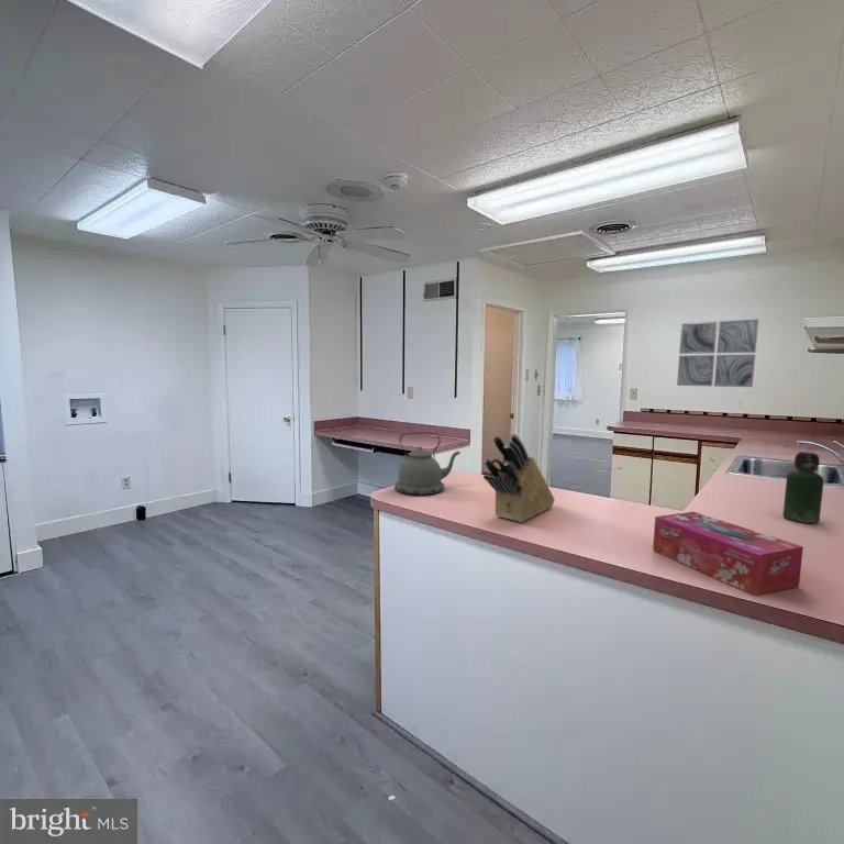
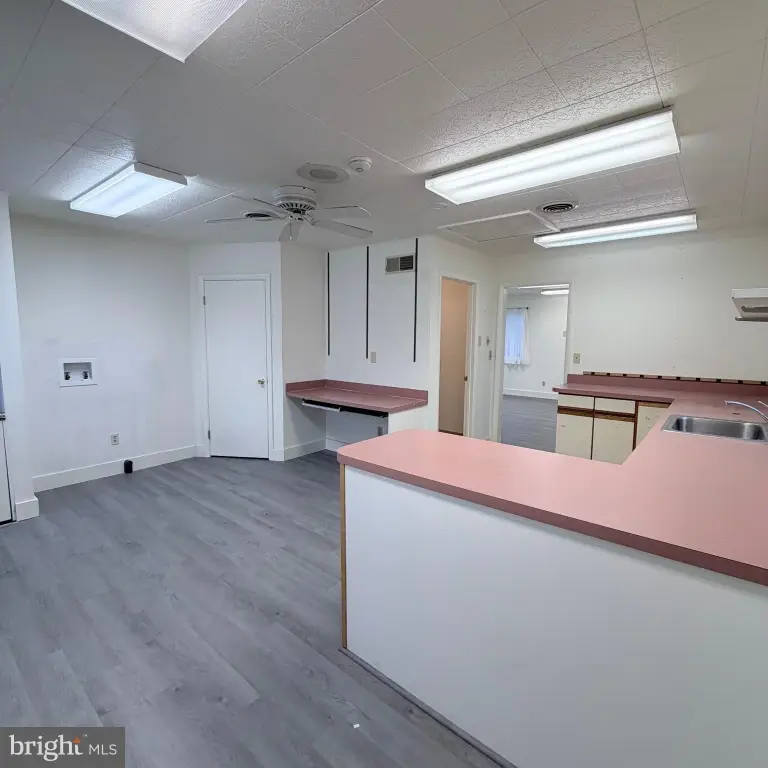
- knife block (520, 473)
- wall art (717, 355)
- bottle (803, 486)
- kettle (422, 460)
- tissue box (720, 548)
